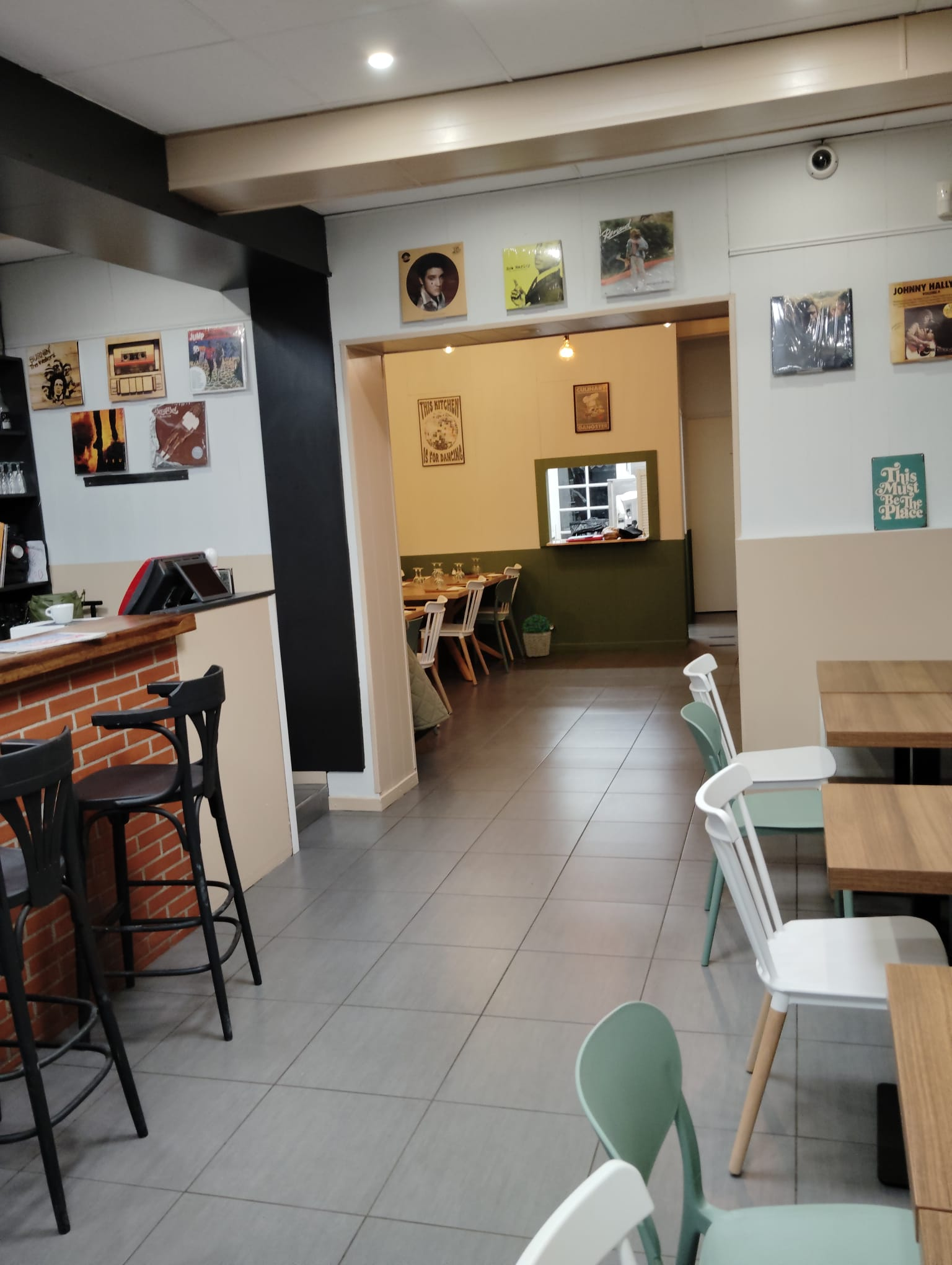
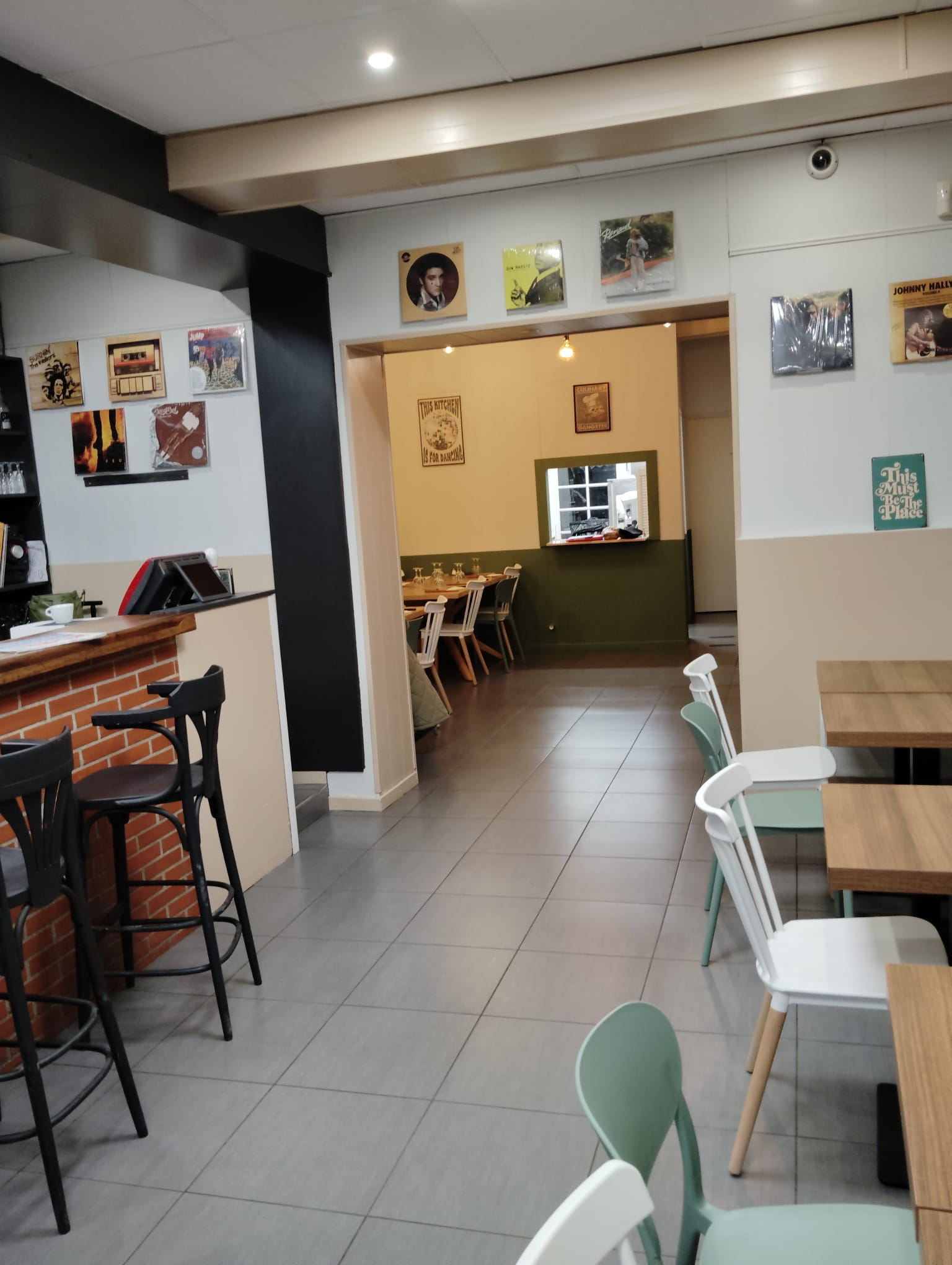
- potted plant (537, 635)
